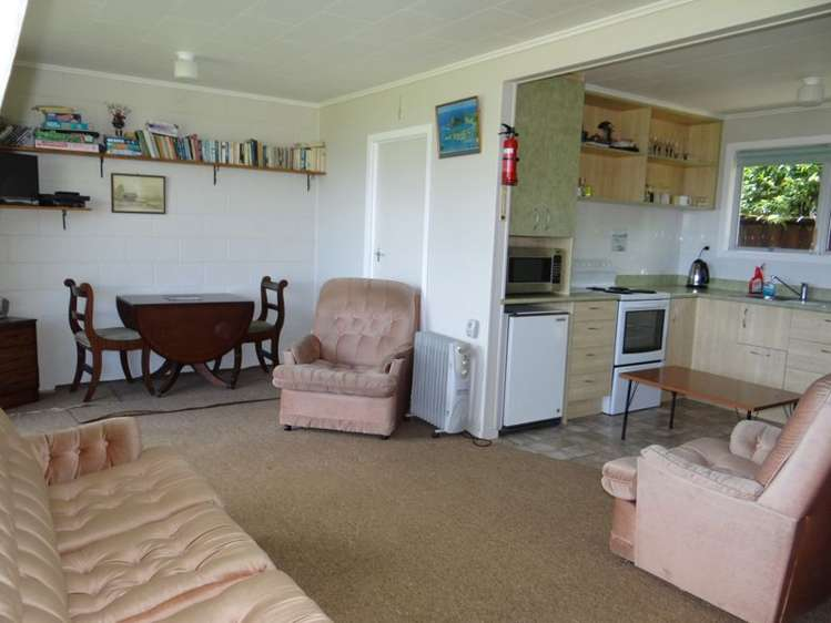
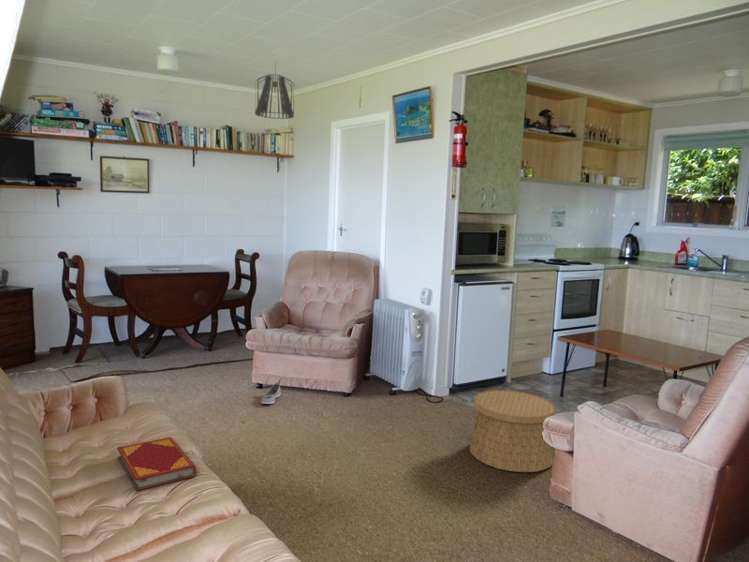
+ pendant light (274, 89)
+ shoe (271, 393)
+ basket (513, 428)
+ hardback book (155, 461)
